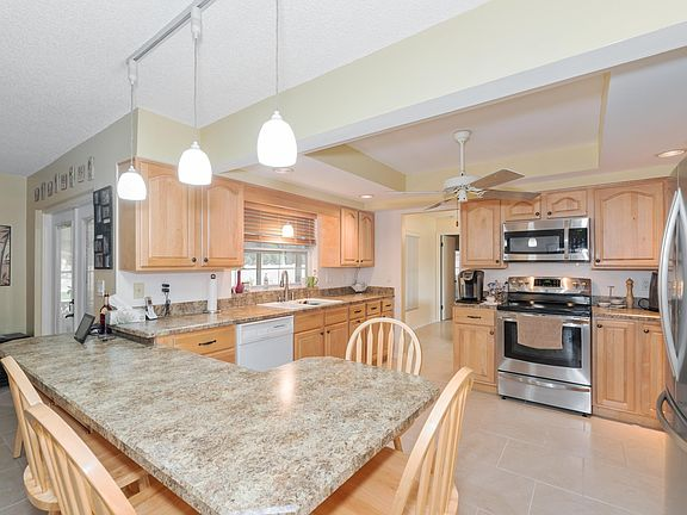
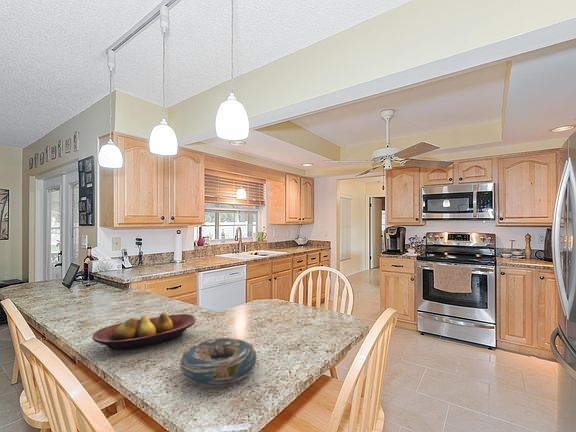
+ decorative bowl (218, 359)
+ fruit bowl (148, 327)
